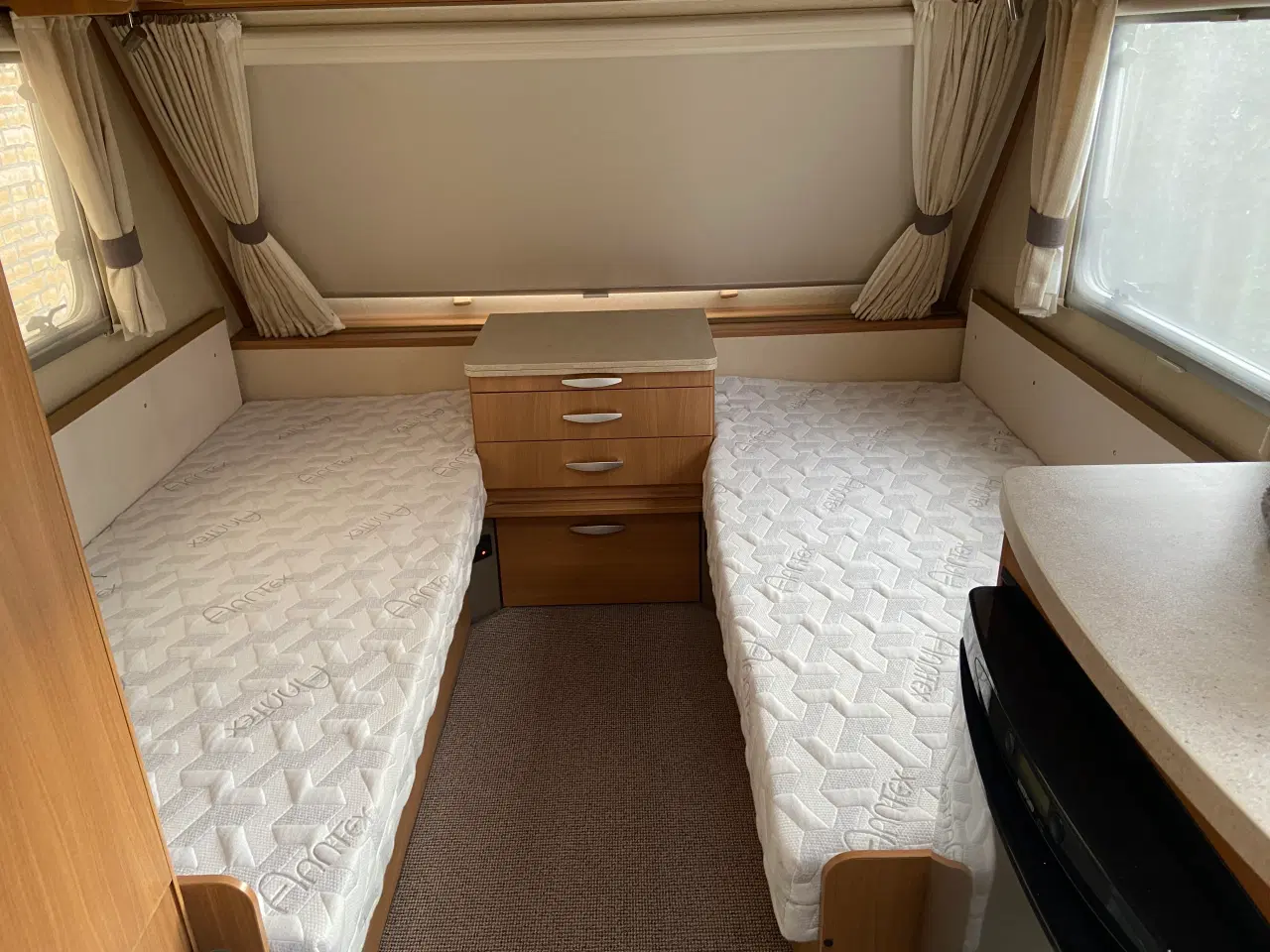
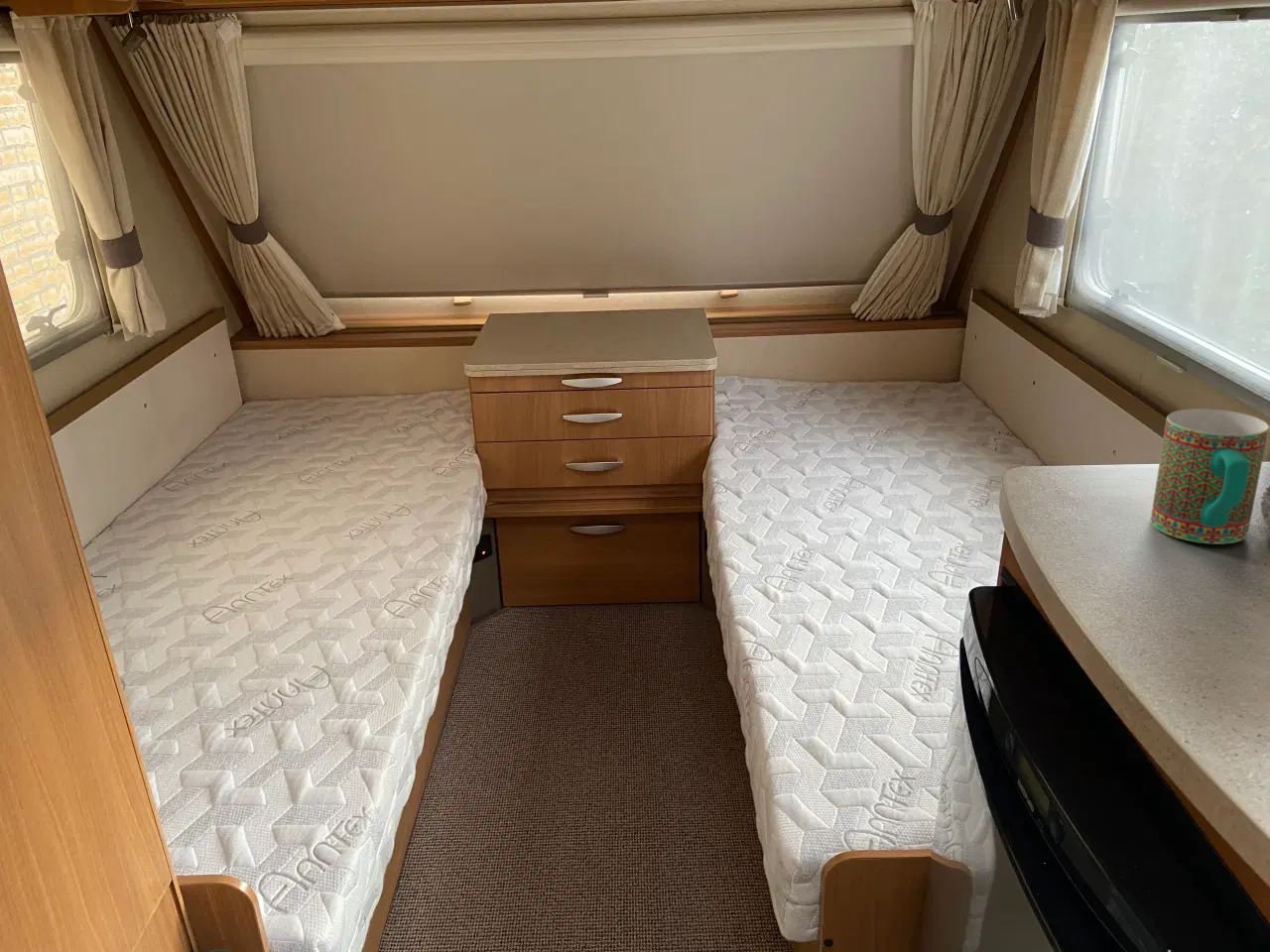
+ mug (1212, 483)
